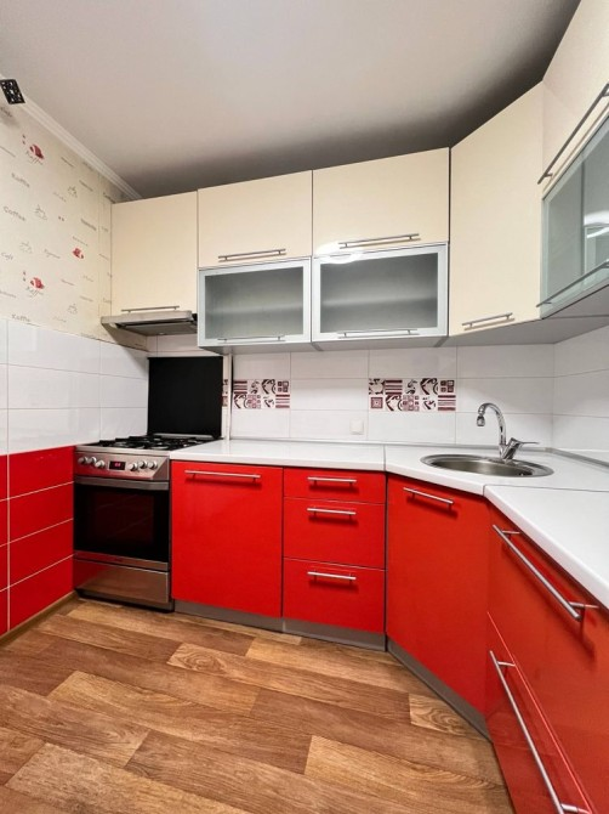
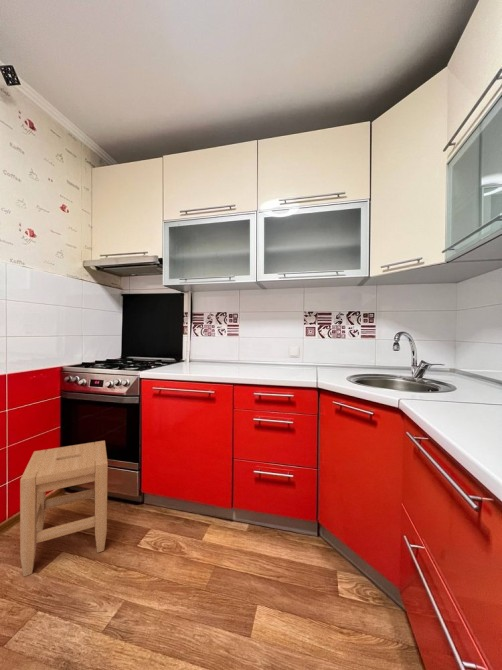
+ stool (68, 499)
